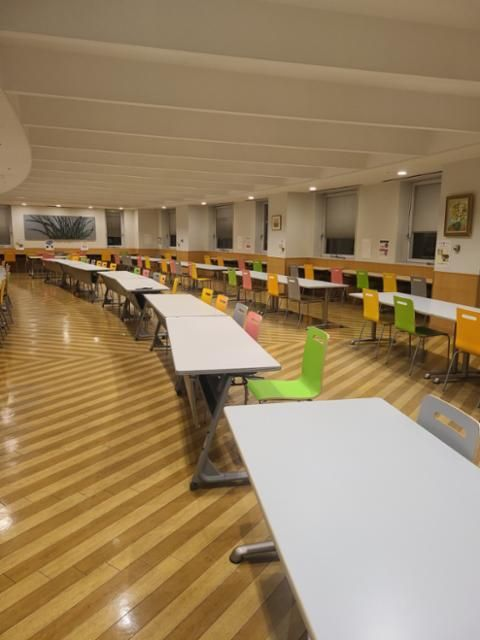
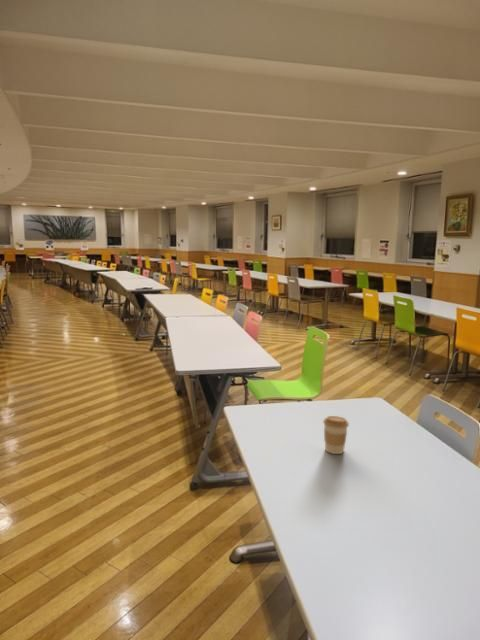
+ coffee cup (335, 433)
